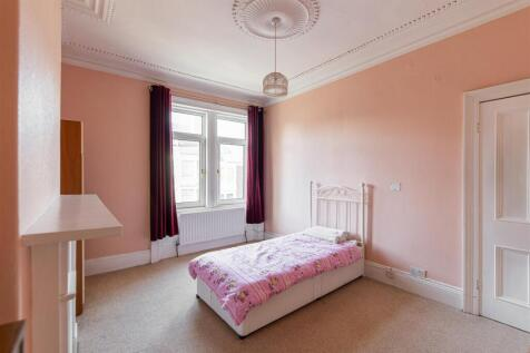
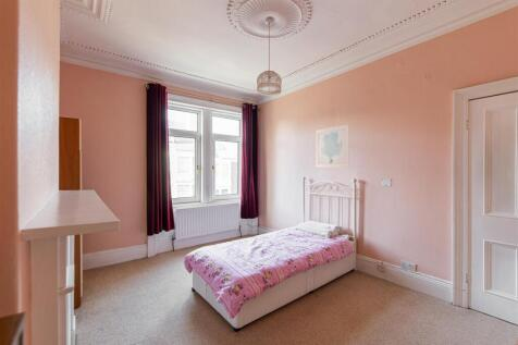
+ wall art (331, 147)
